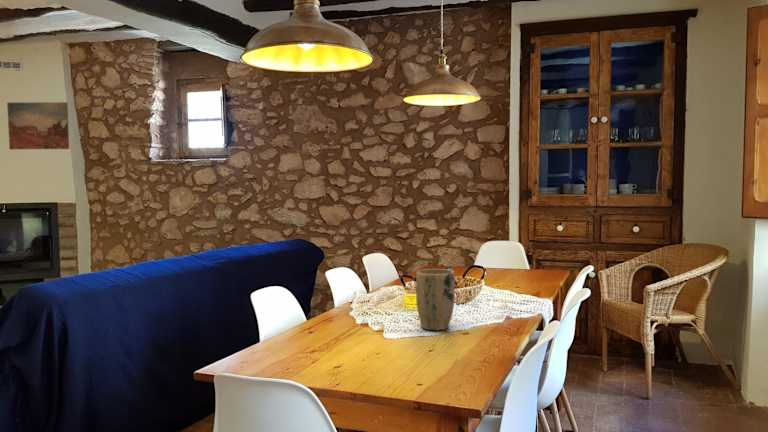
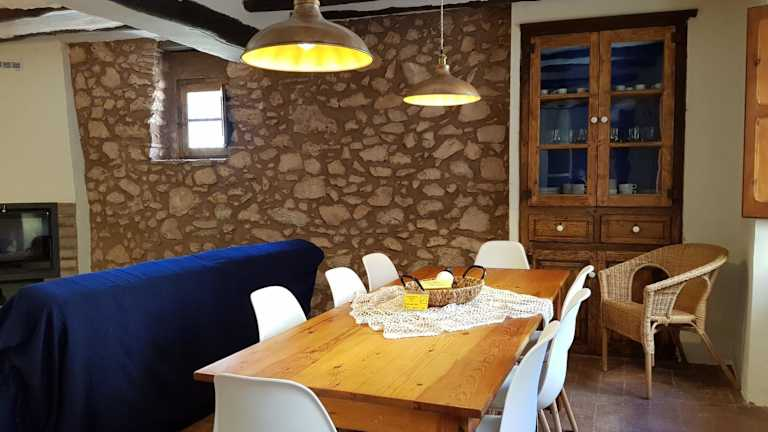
- plant pot (435, 299)
- wall art (38, 125)
